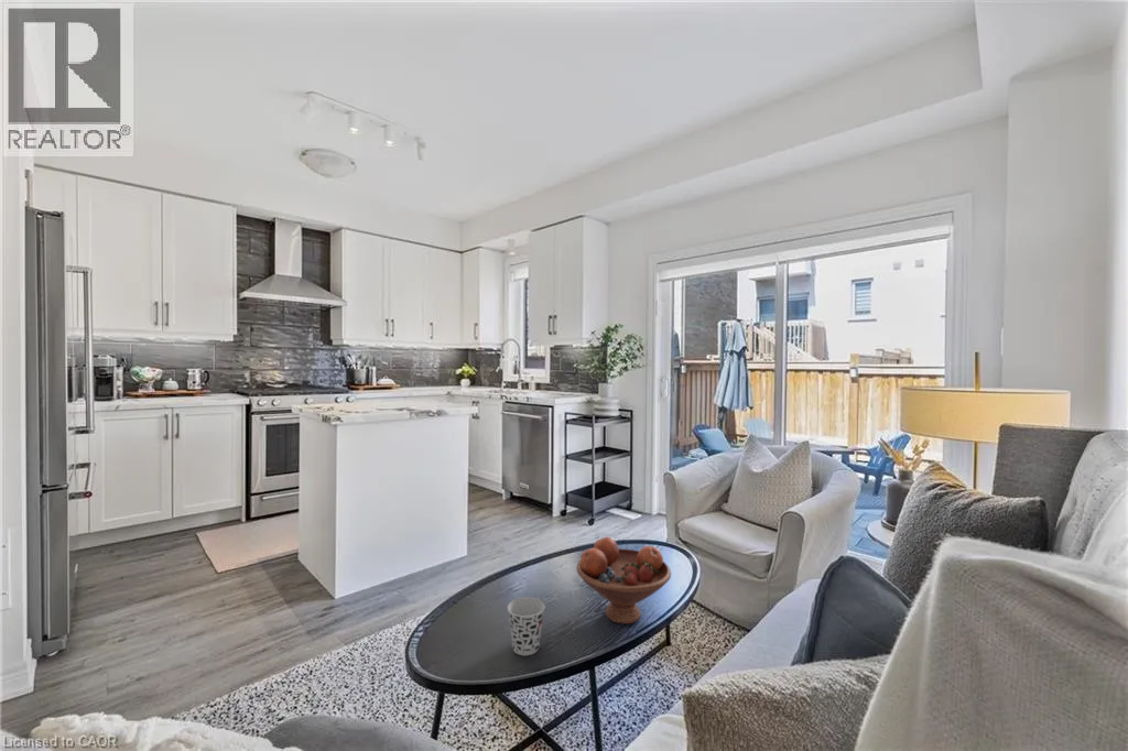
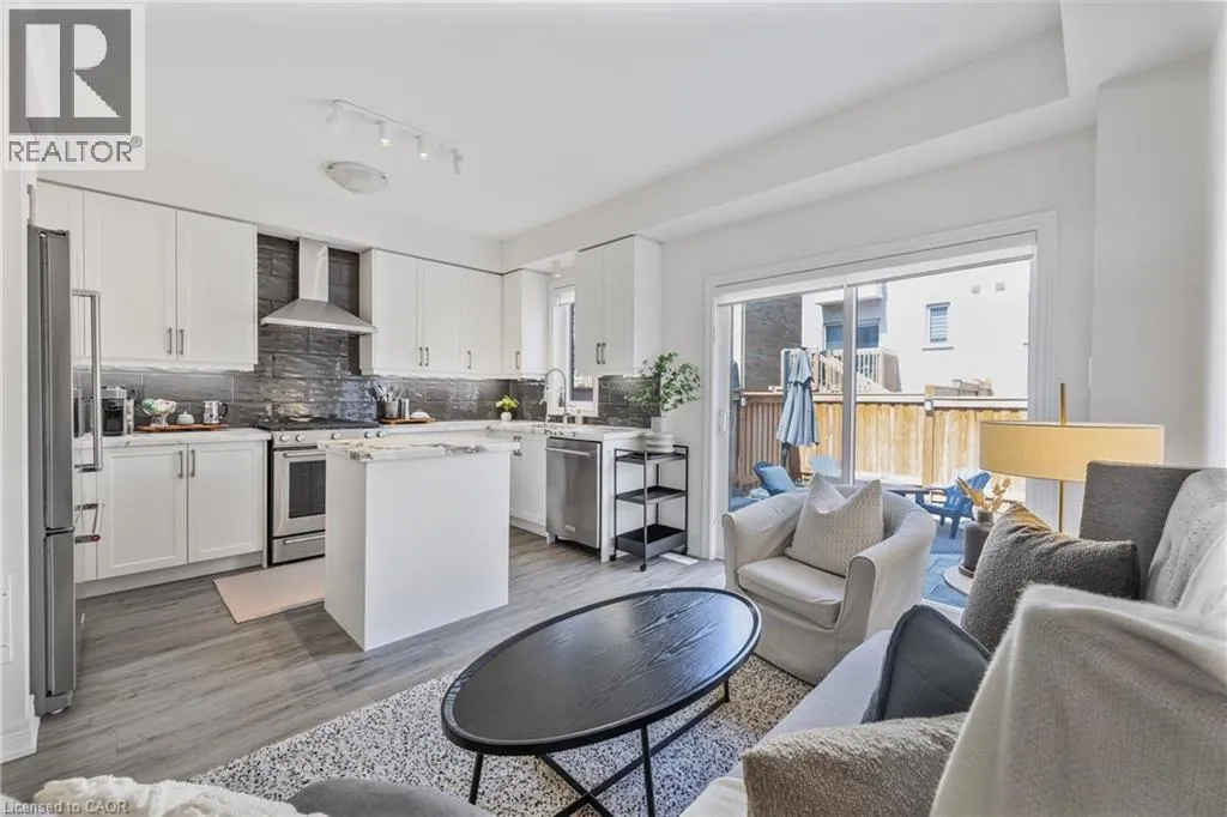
- cup (525, 627)
- fruit bowl (622, 581)
